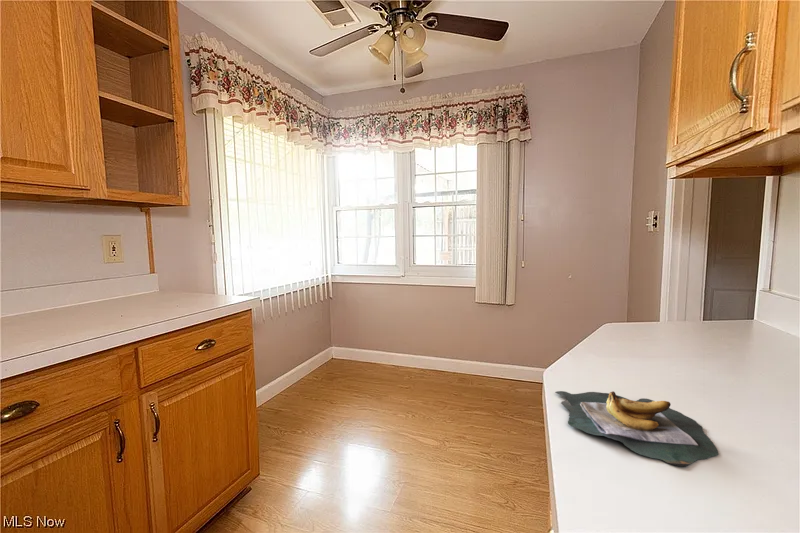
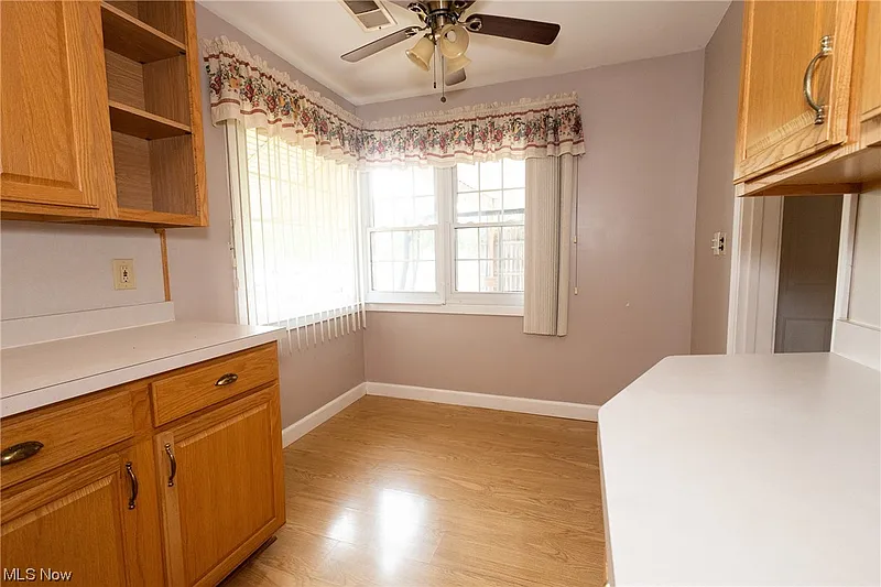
- banana bunch (629, 406)
